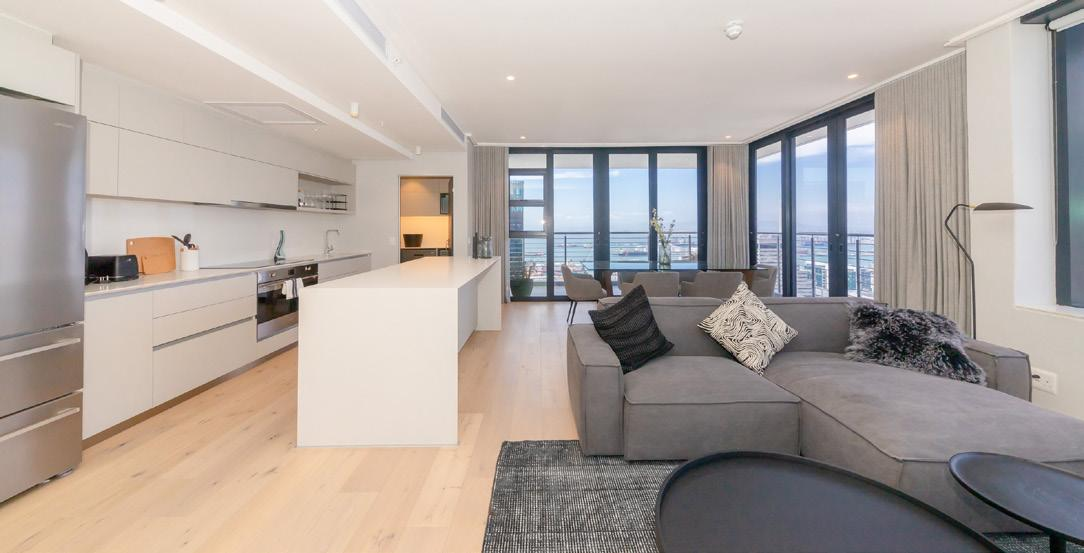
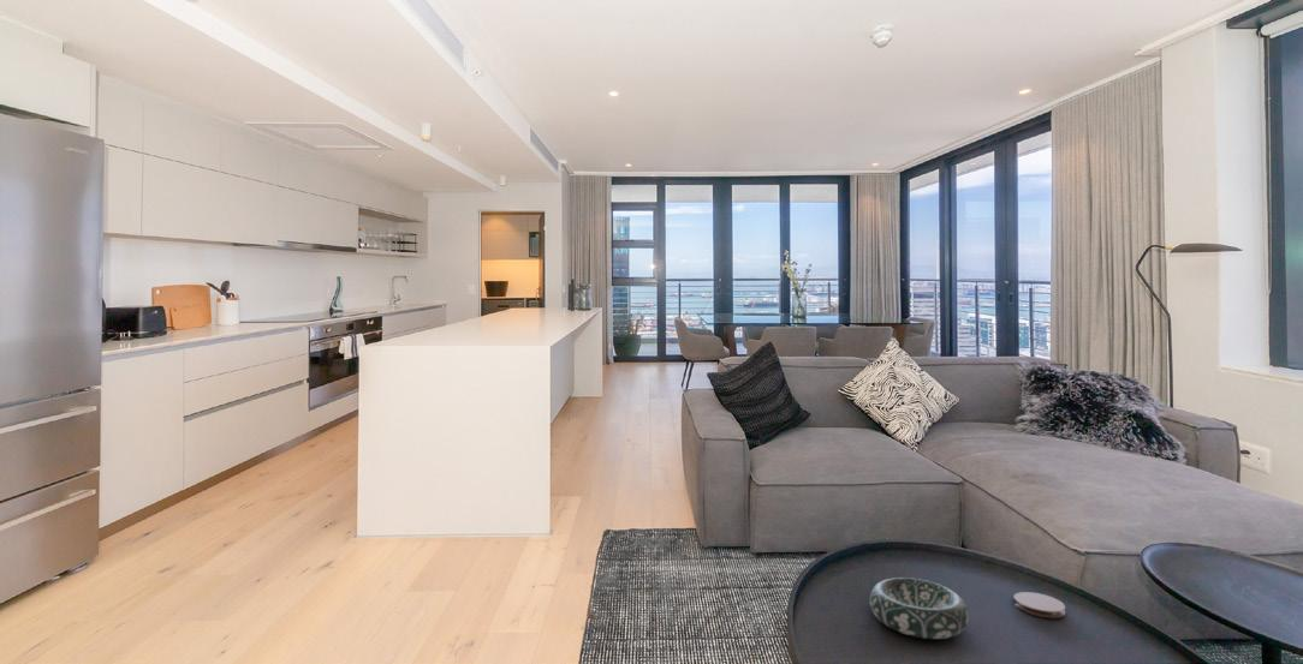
+ decorative bowl (917, 606)
+ coaster (1039, 604)
